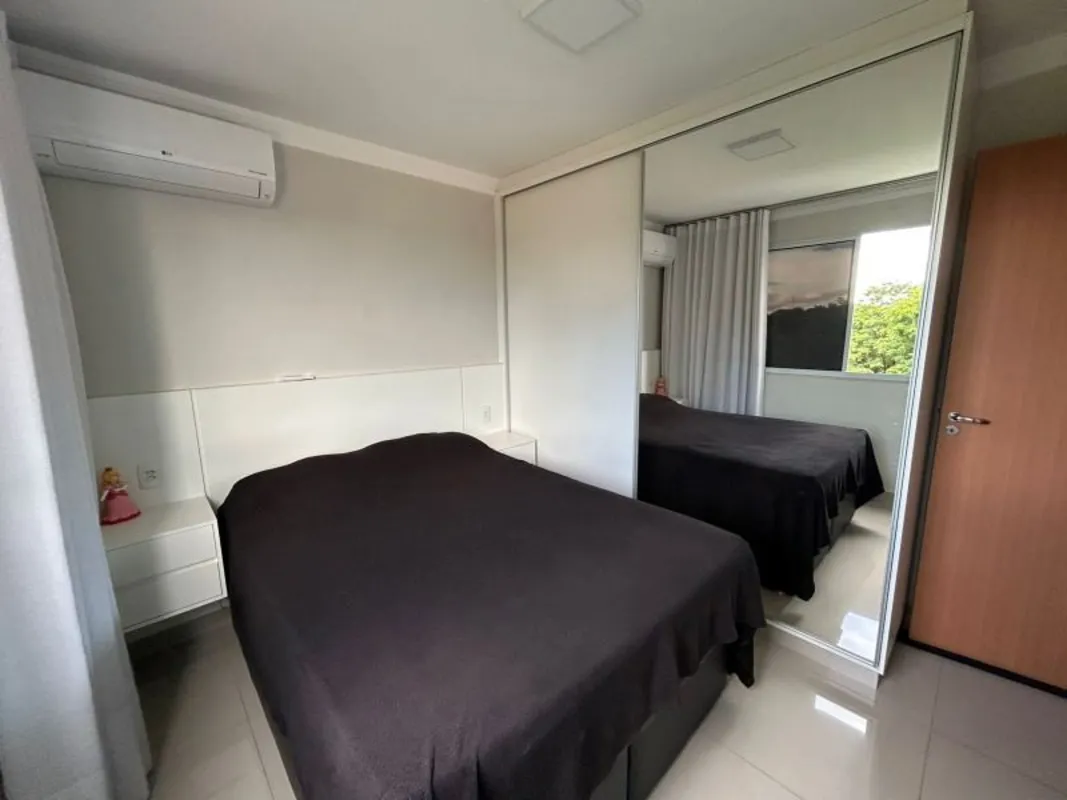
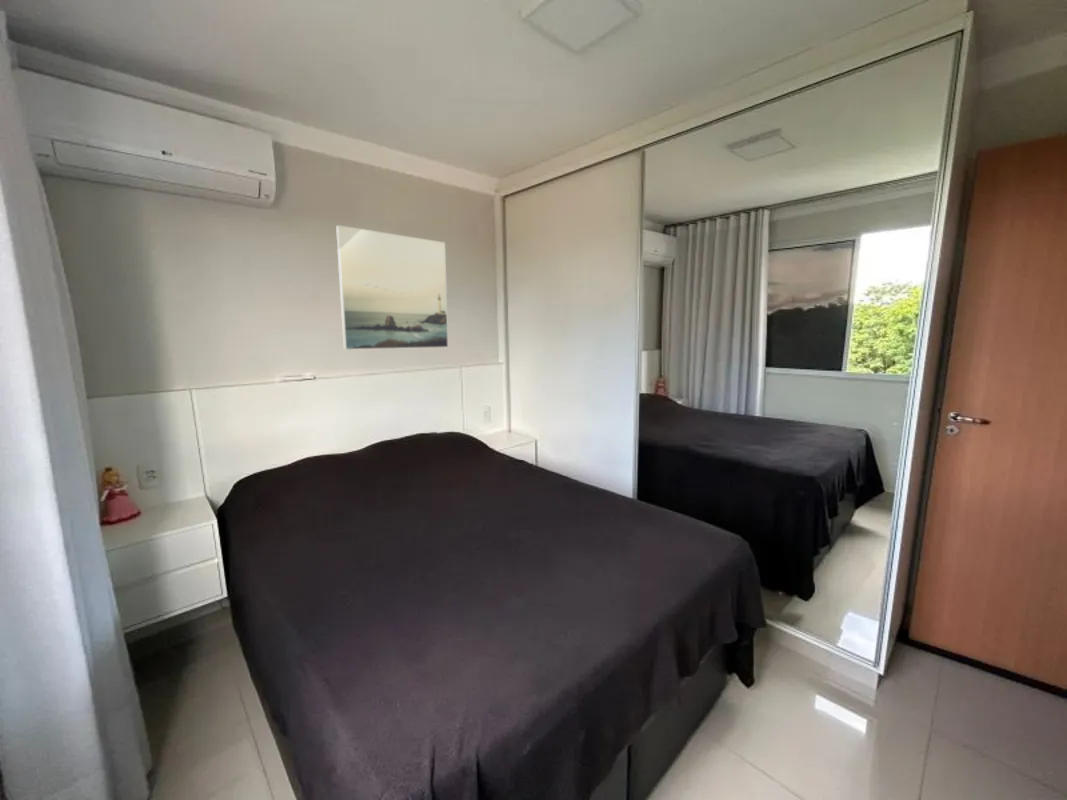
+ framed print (397, 292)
